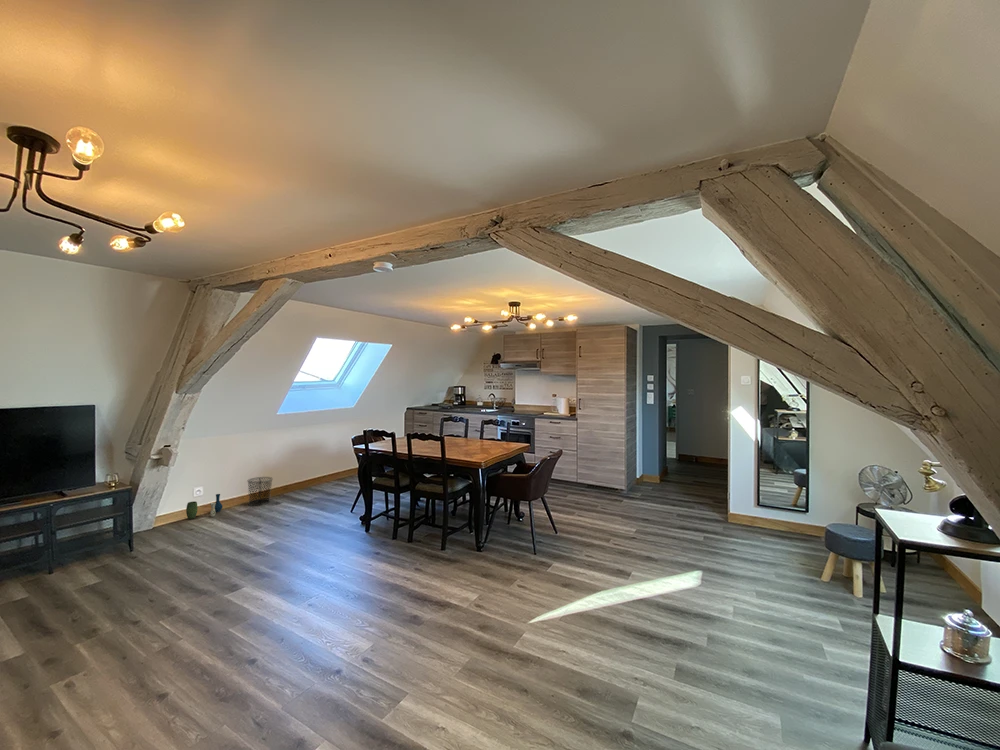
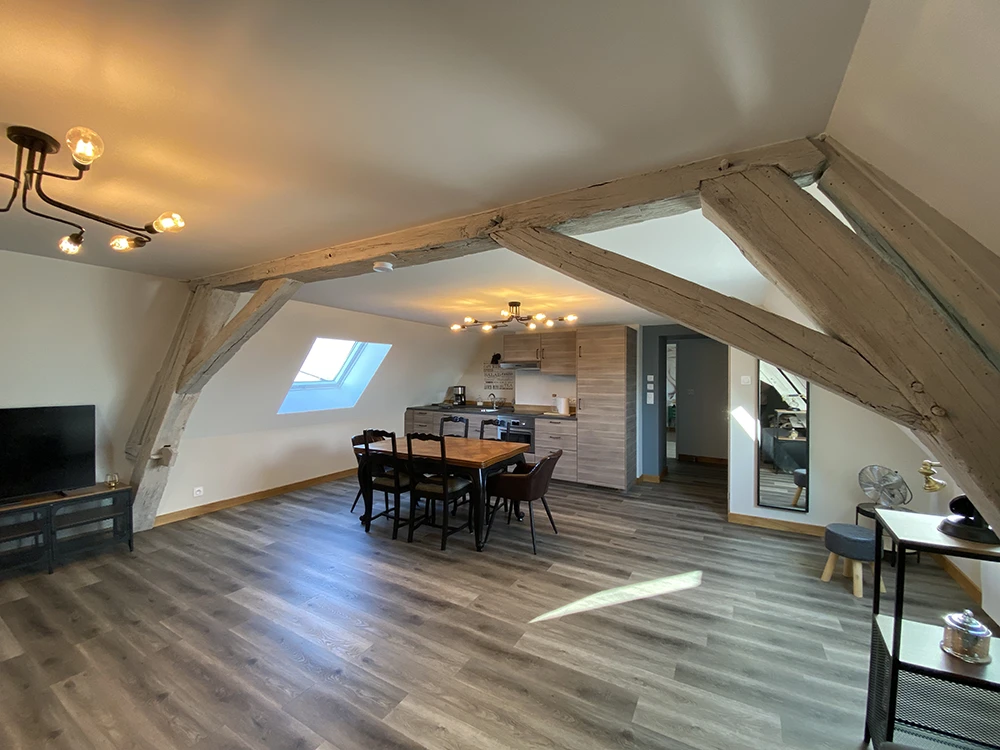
- vase (210, 504)
- waste bin (259, 491)
